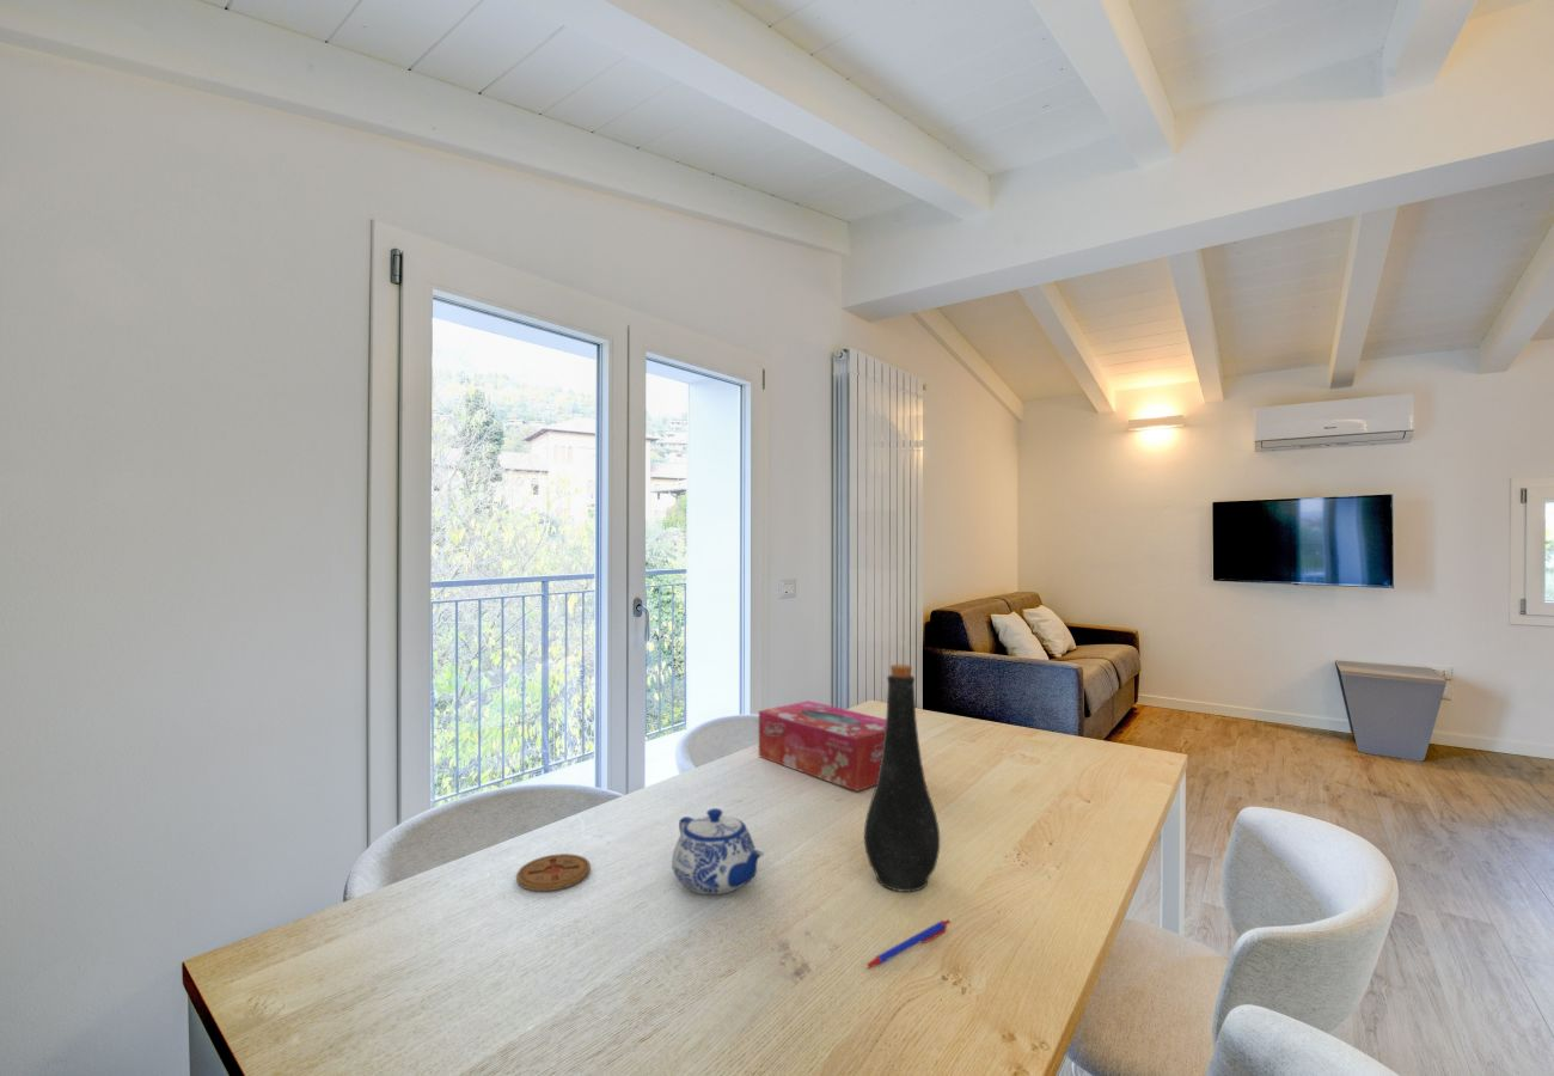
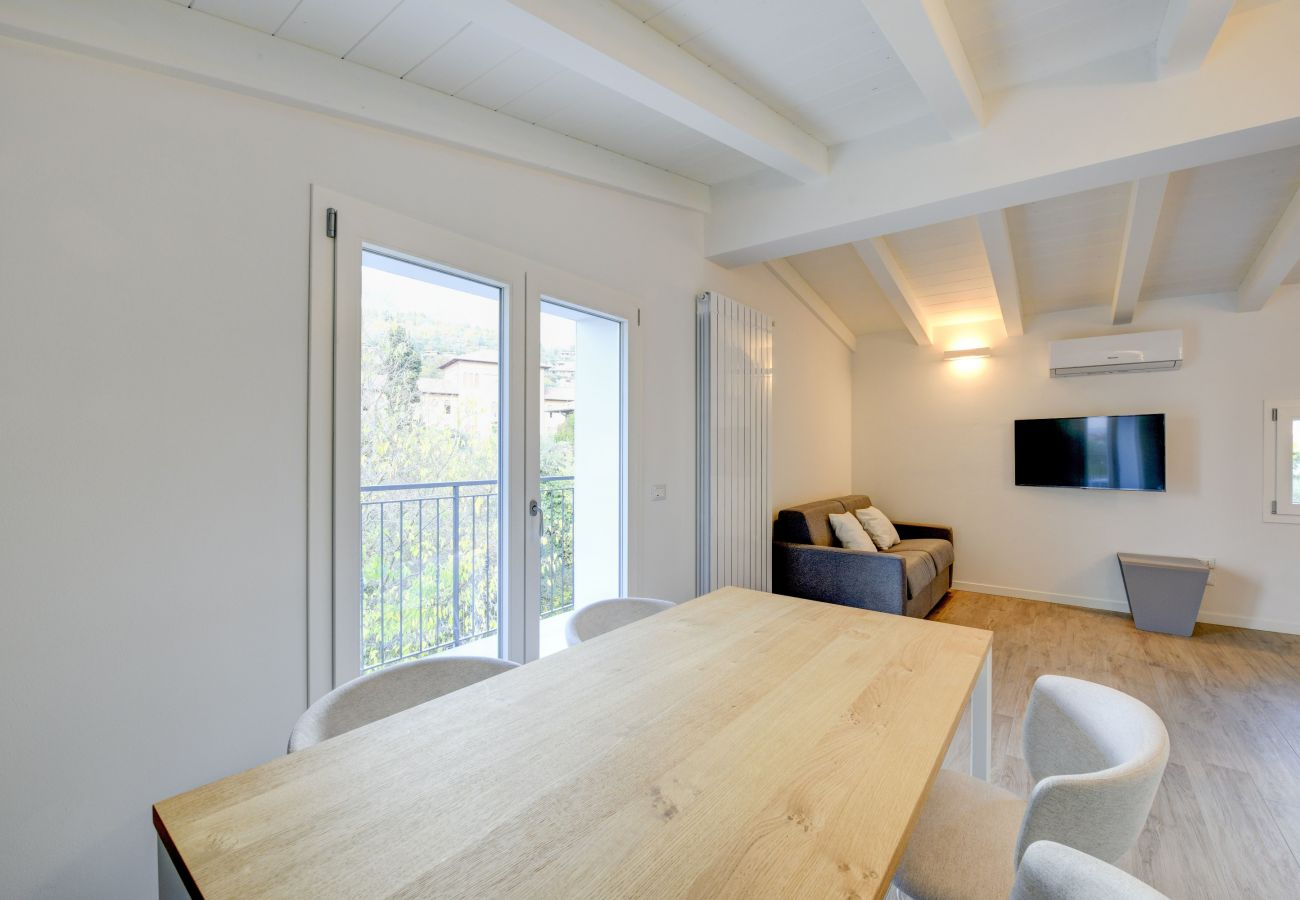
- pen (908, 942)
- coaster (553, 872)
- bottle (901, 772)
- tissue box (830, 740)
- teapot (718, 848)
